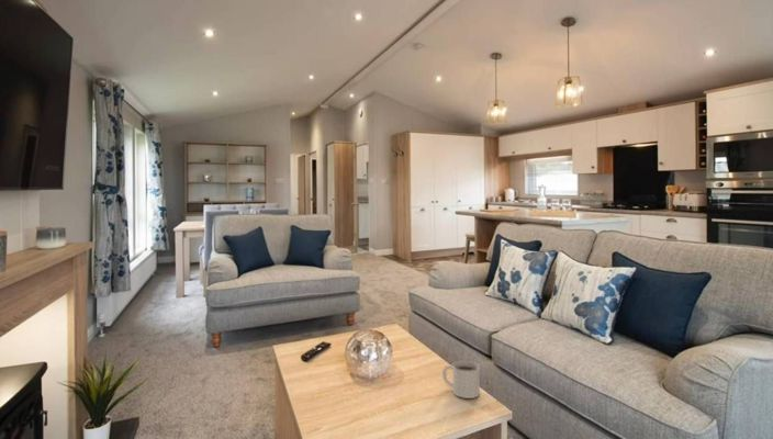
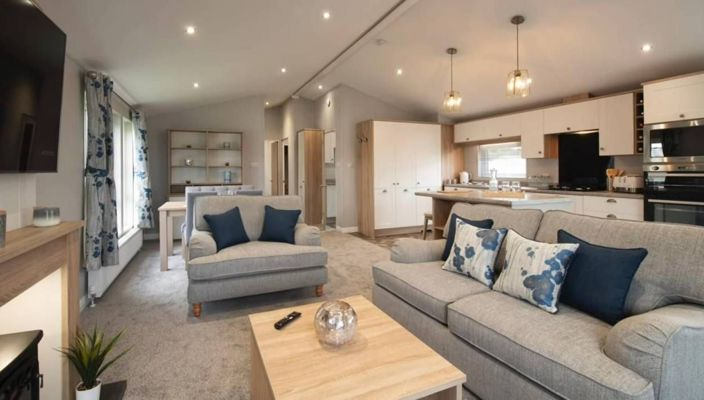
- mug (460, 378)
